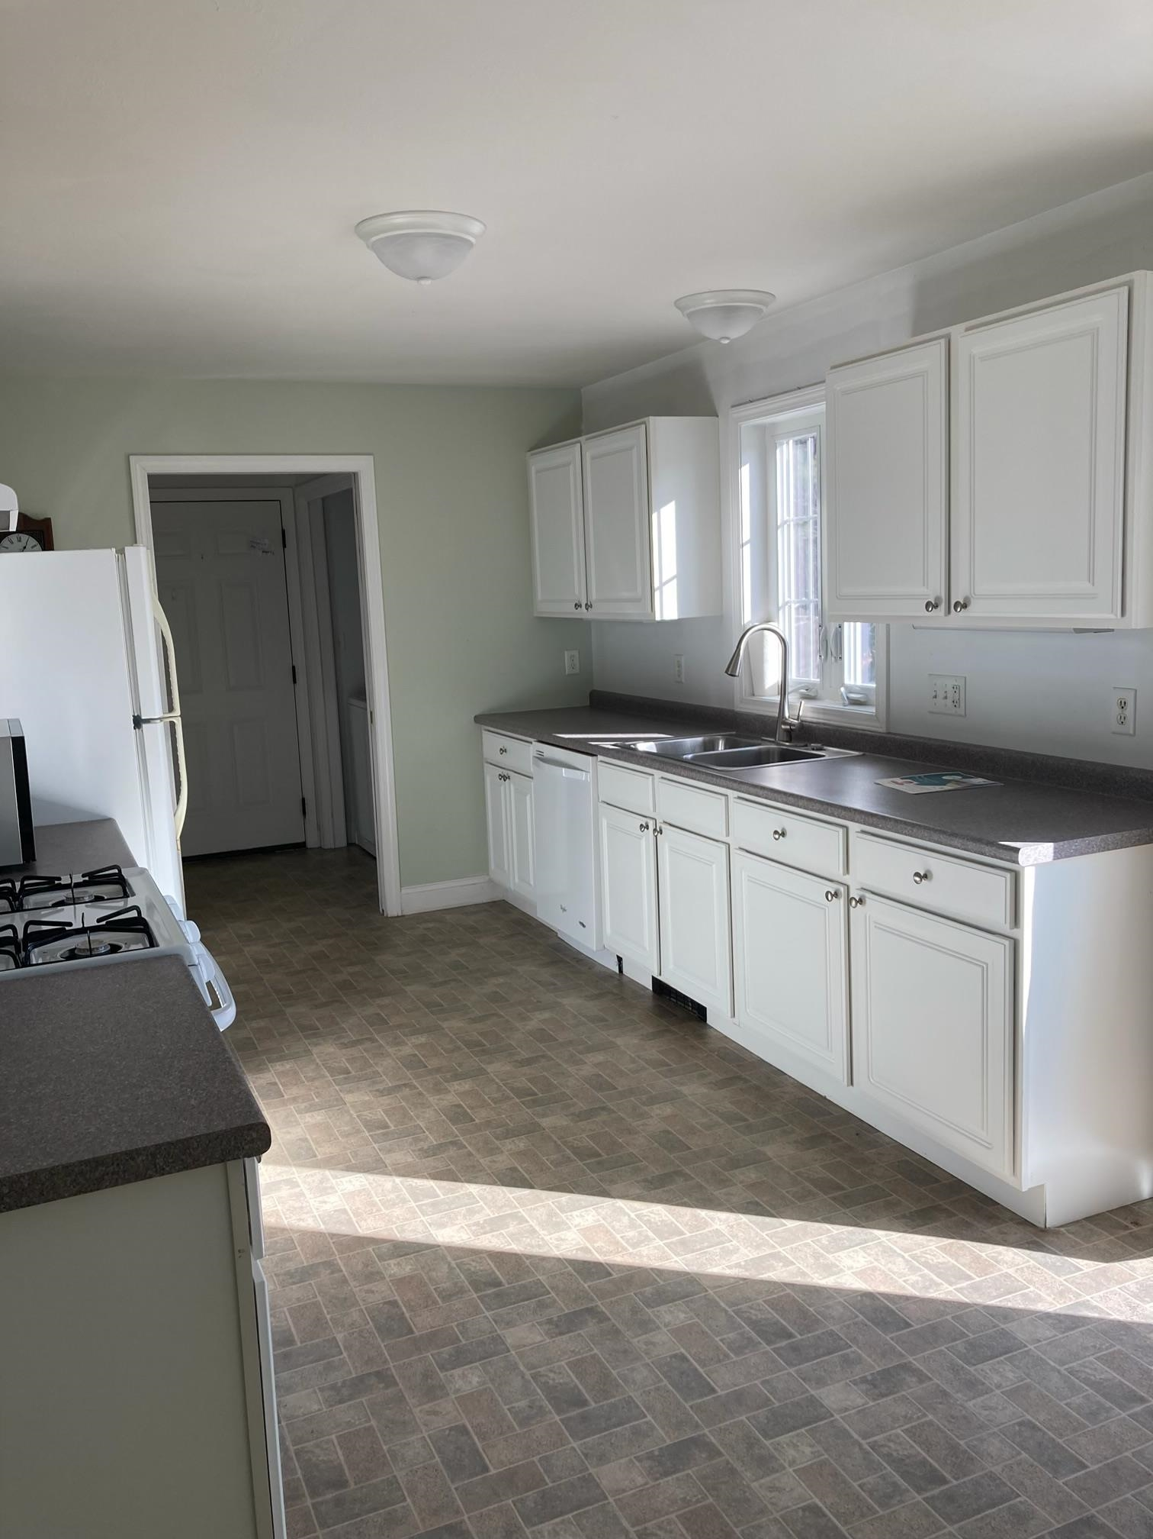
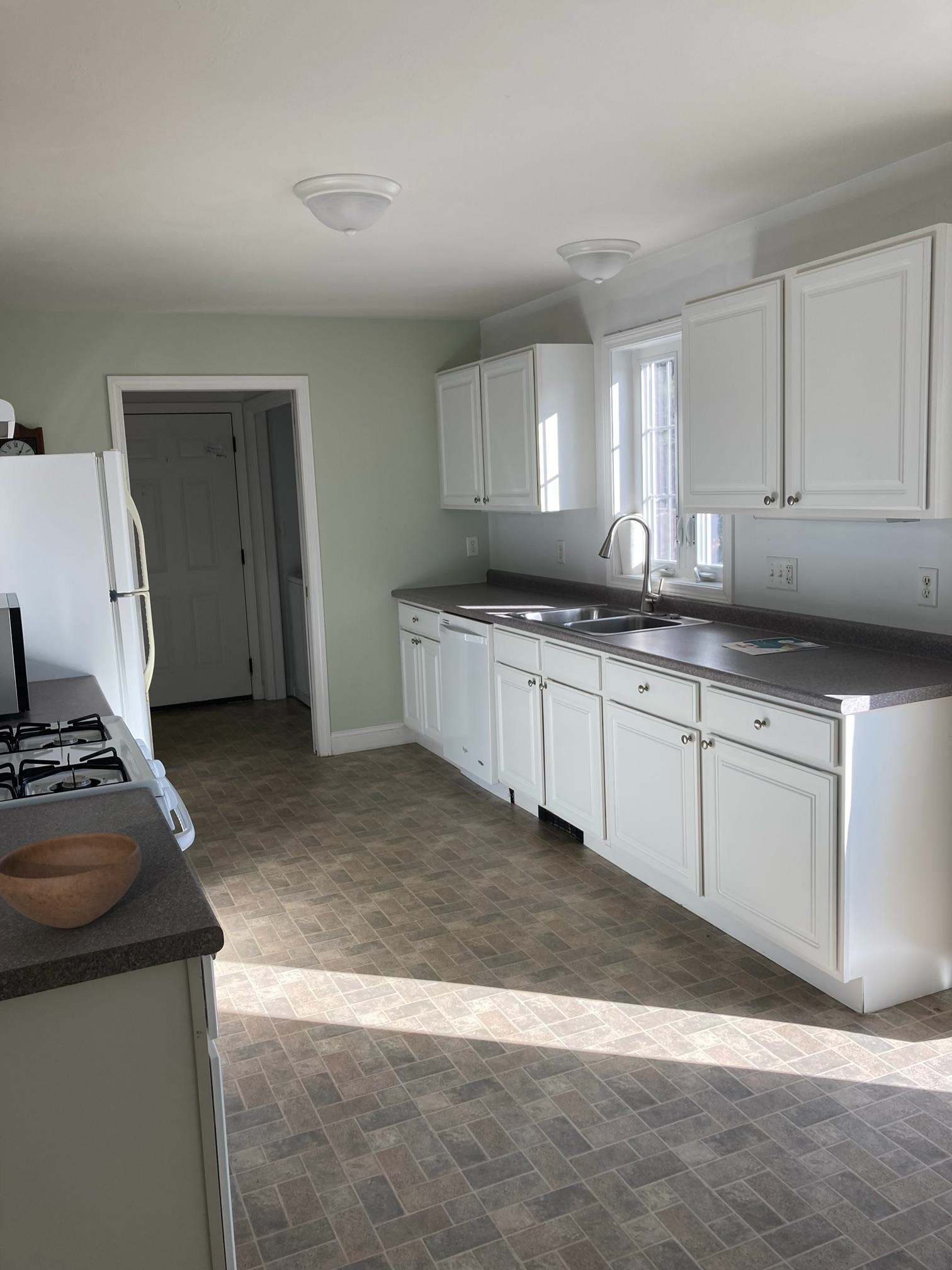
+ bowl (71, 889)
